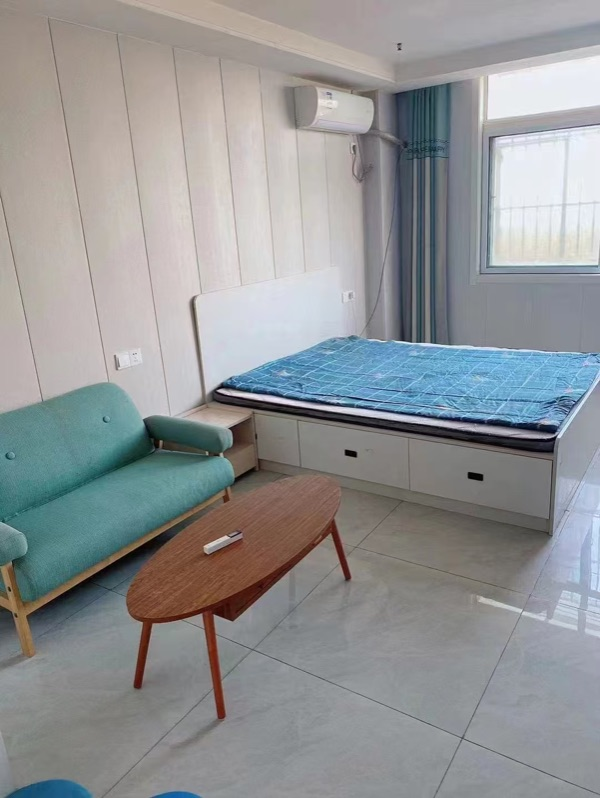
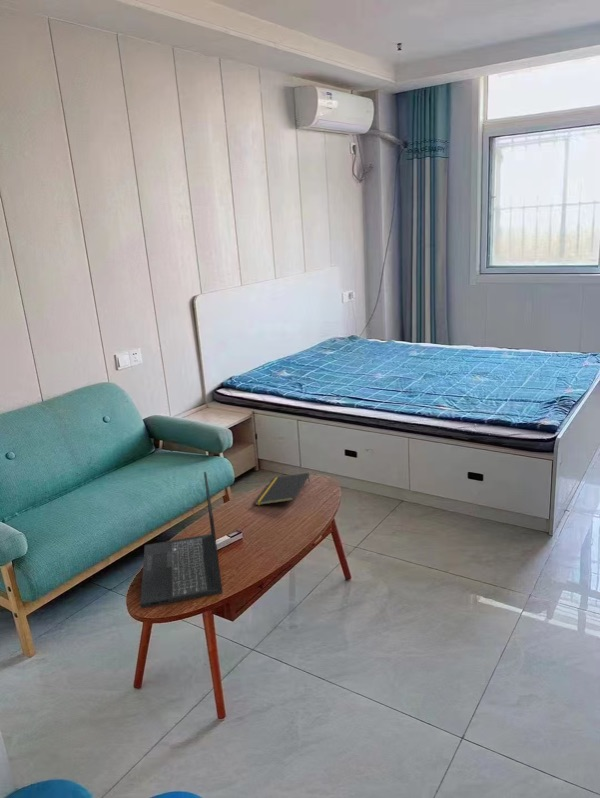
+ laptop (178, 539)
+ notepad (283, 488)
